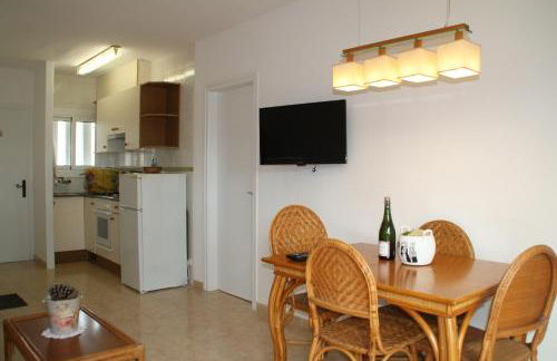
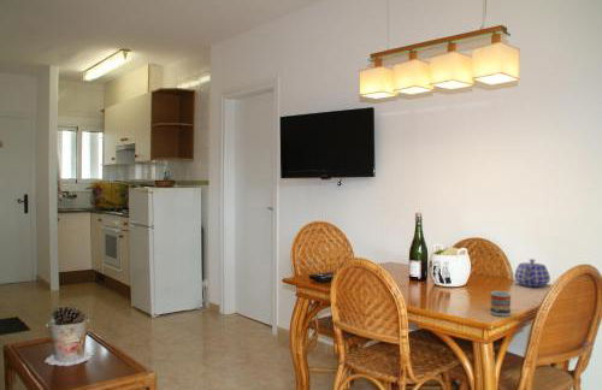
+ teapot (531, 272)
+ cup (500, 302)
